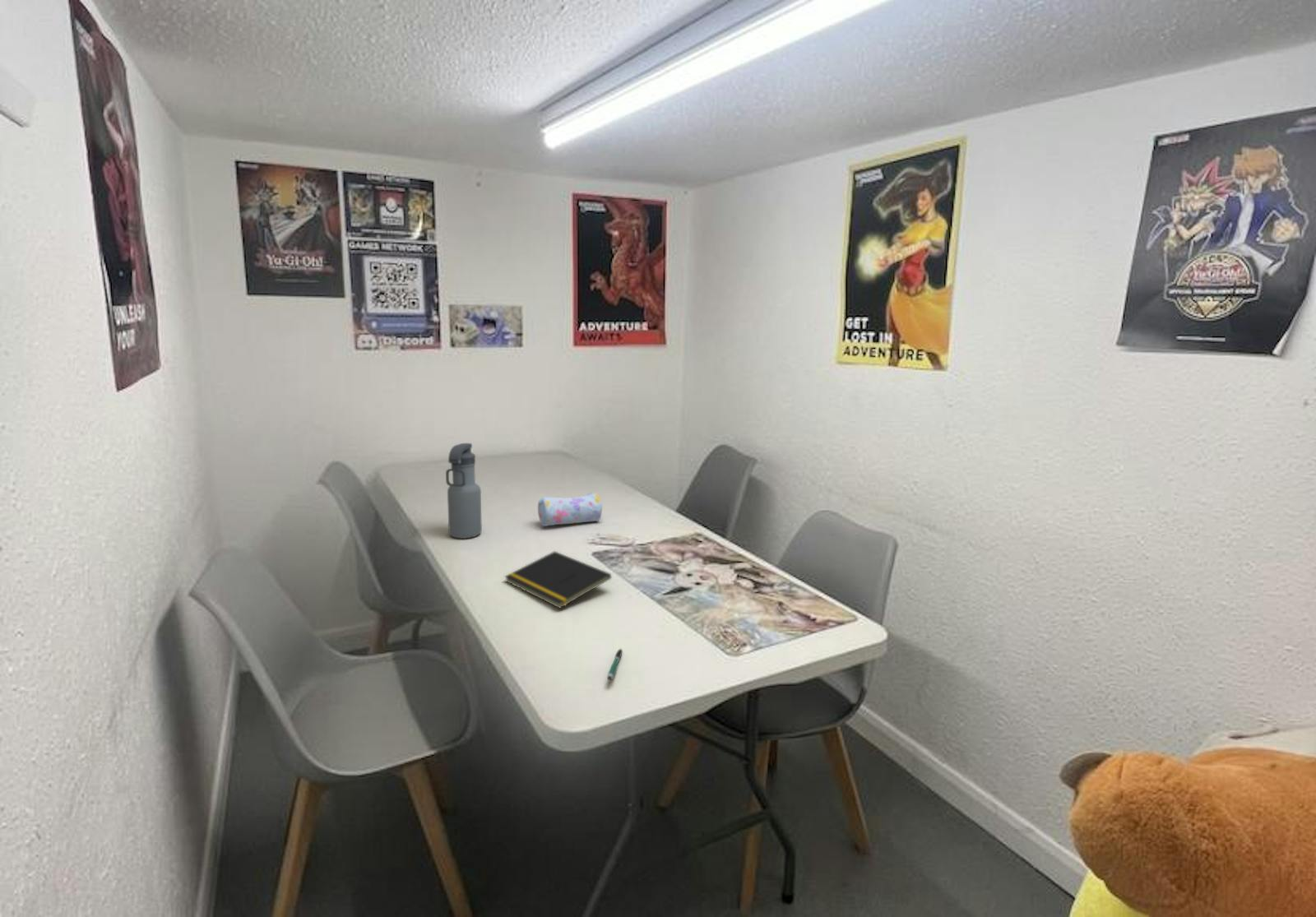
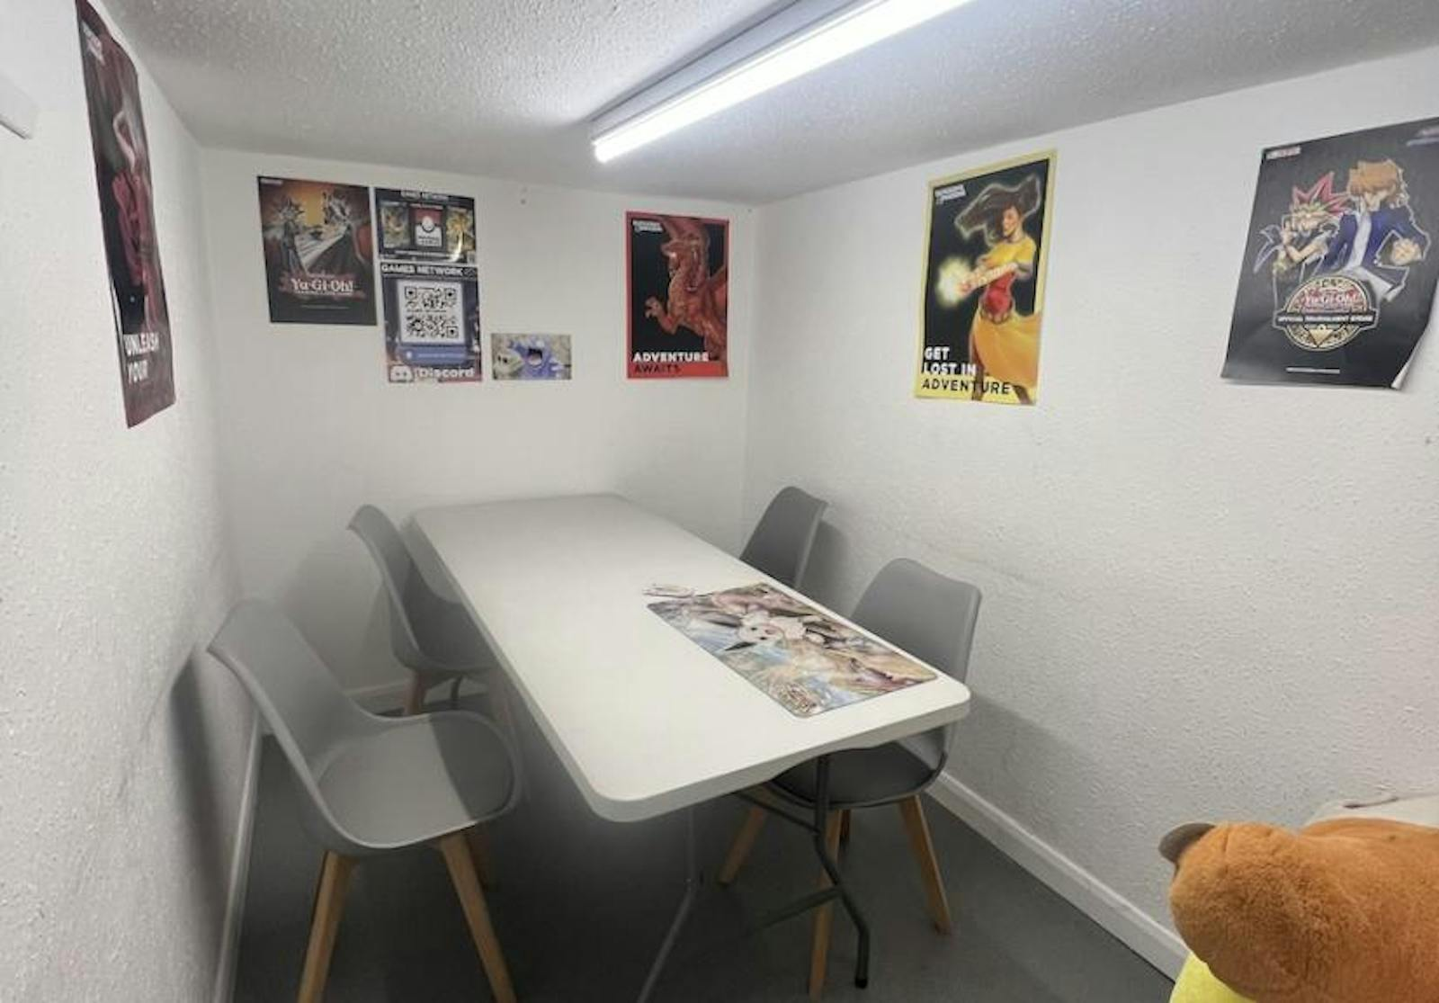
- pen (615, 662)
- pencil case (570, 509)
- notepad (557, 577)
- water bottle (463, 490)
